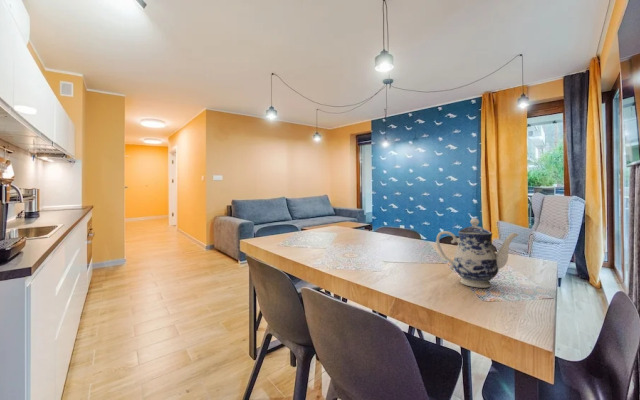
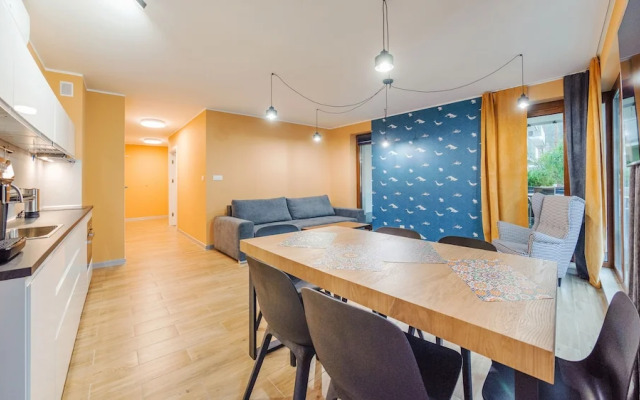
- teapot (475, 250)
